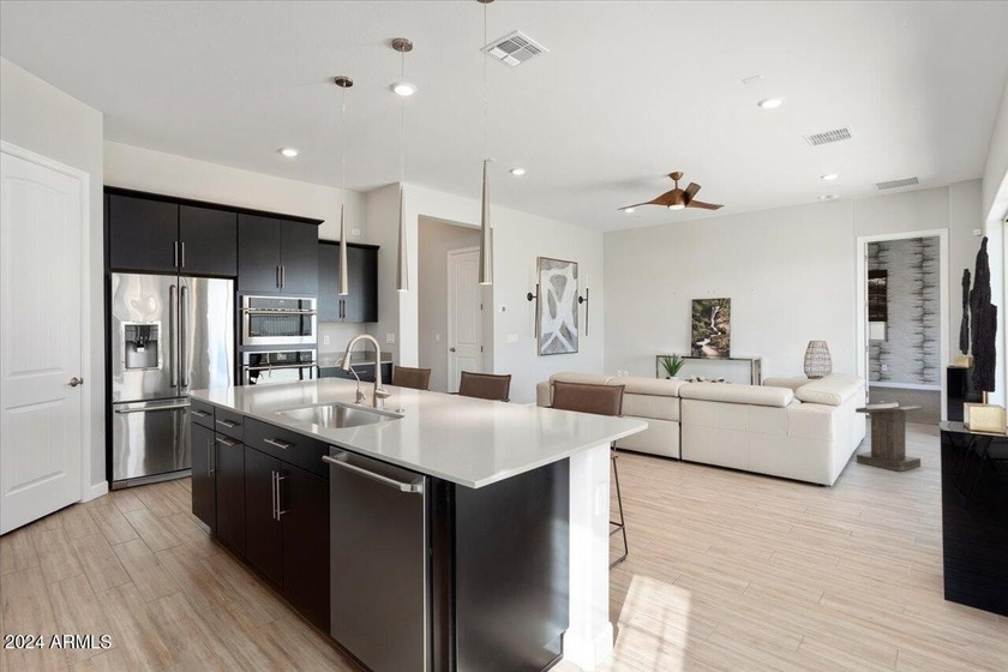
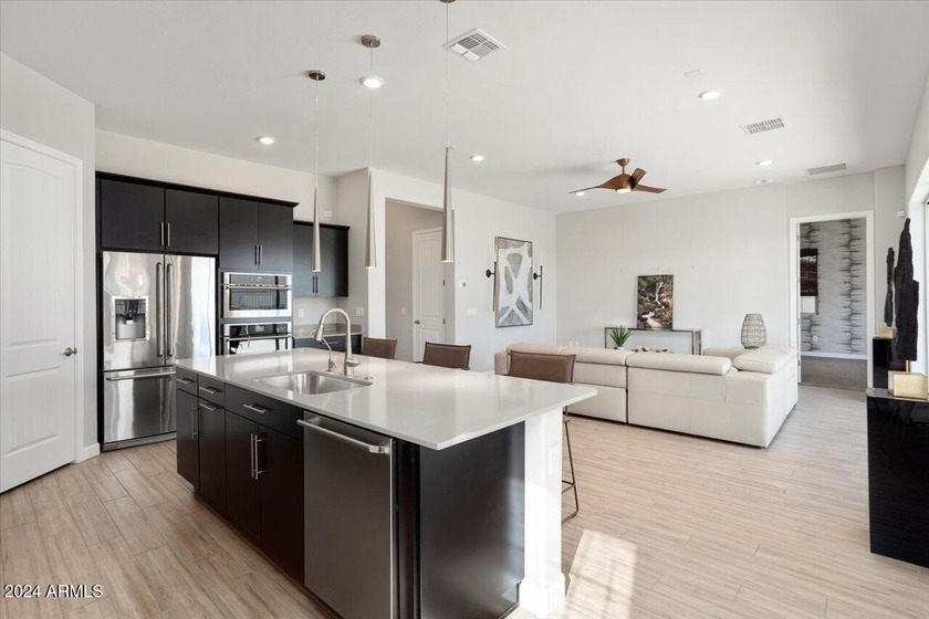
- lectern (888, 432)
